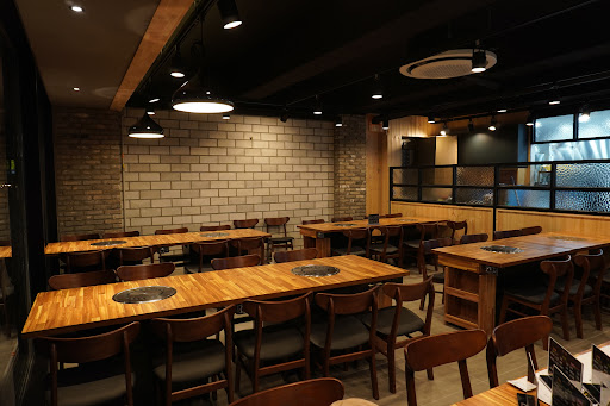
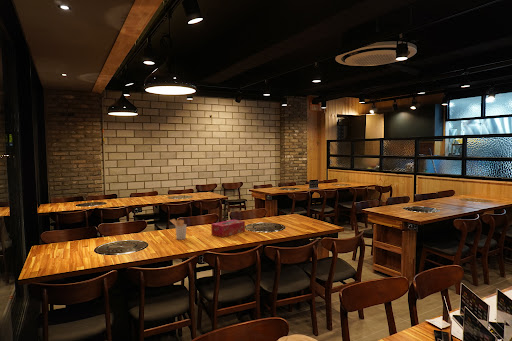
+ tissue box (228, 227)
+ utensil holder (178, 228)
